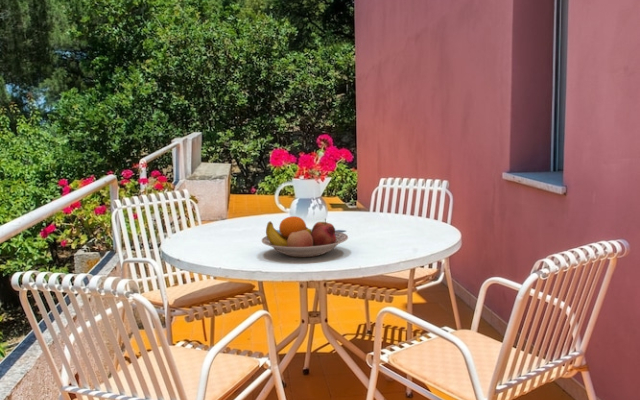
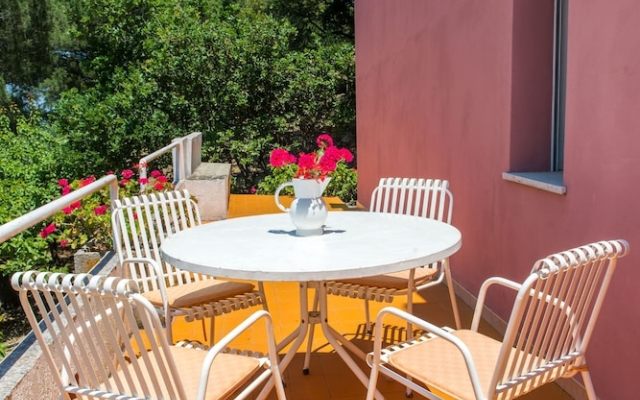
- fruit bowl (304, 234)
